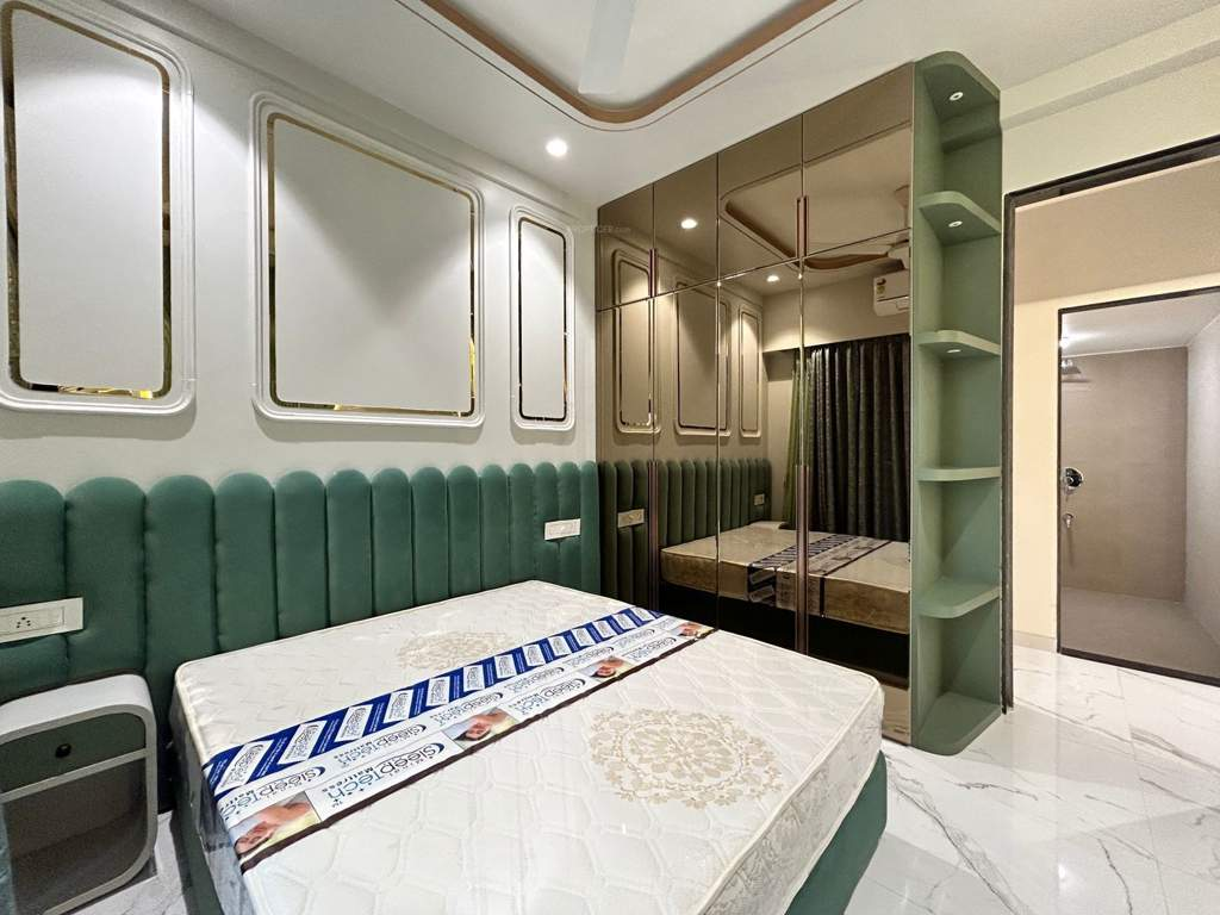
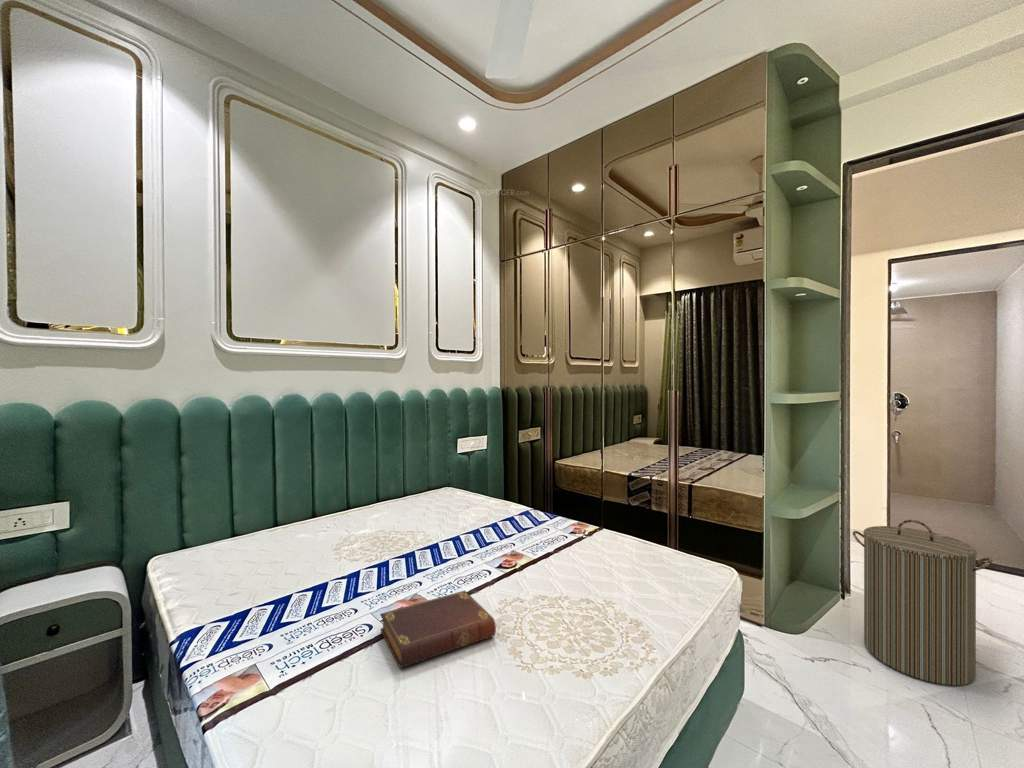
+ book (437, 625)
+ laundry hamper (916, 589)
